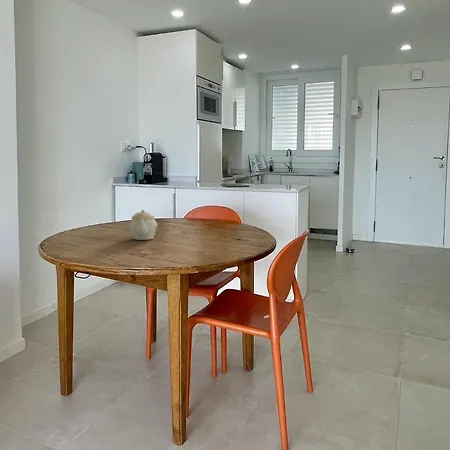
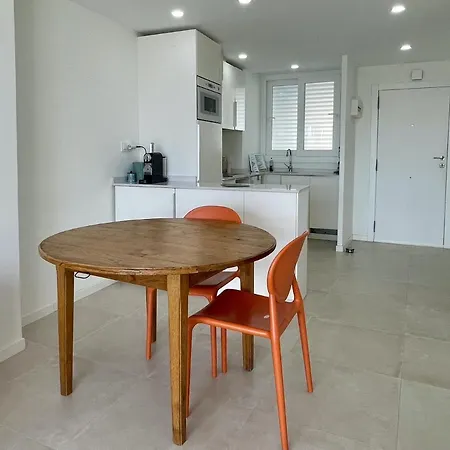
- teapot (143, 224)
